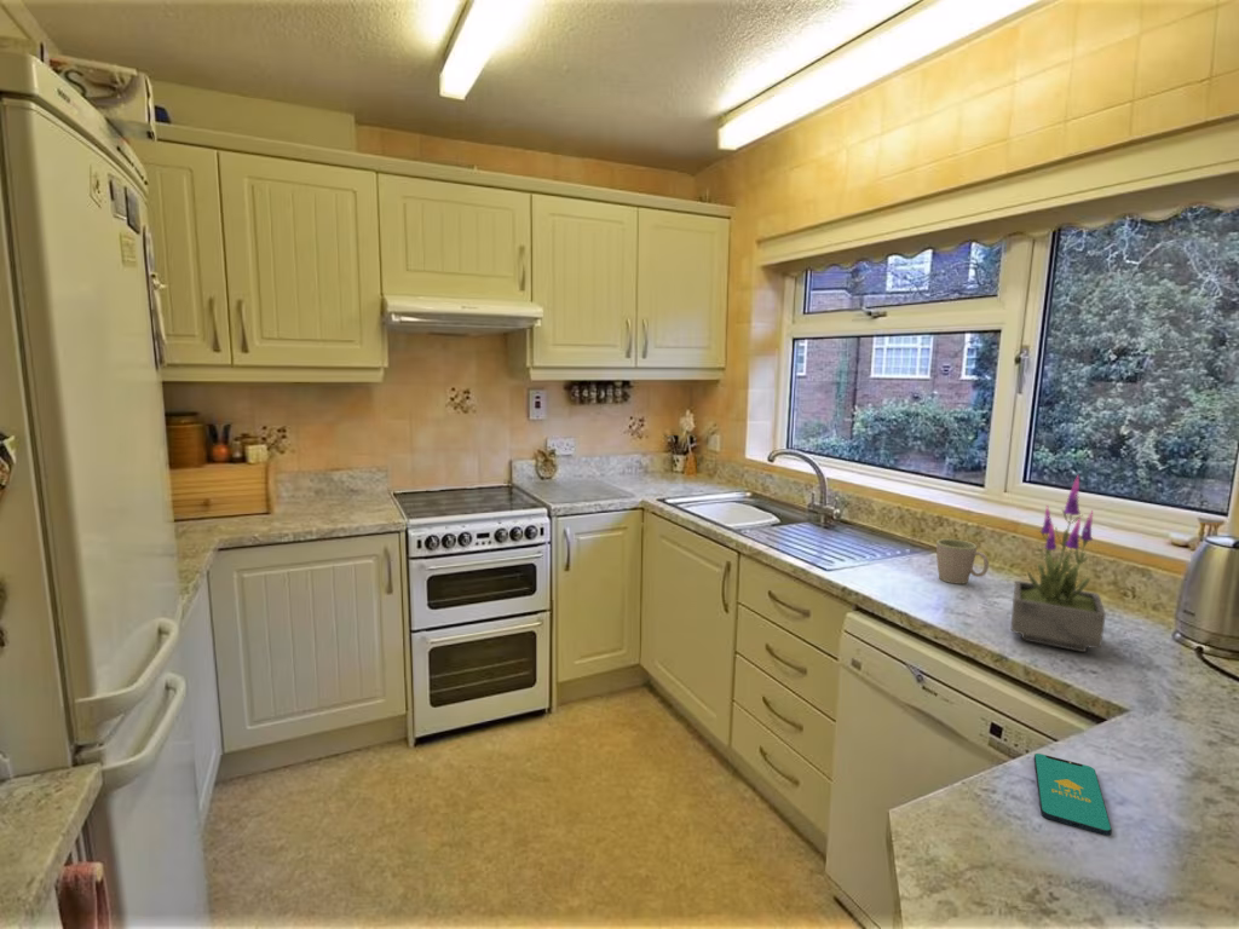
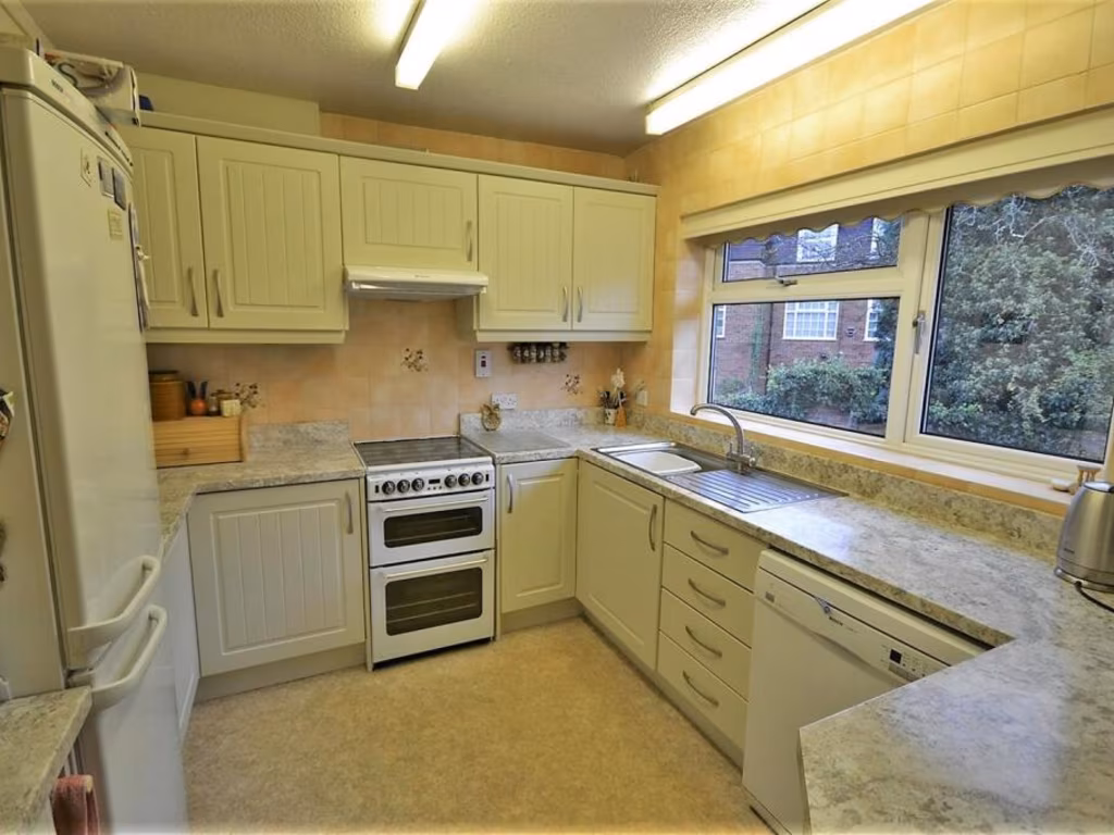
- smartphone (1068, 790)
- potted plant (1061, 556)
- mug (961, 562)
